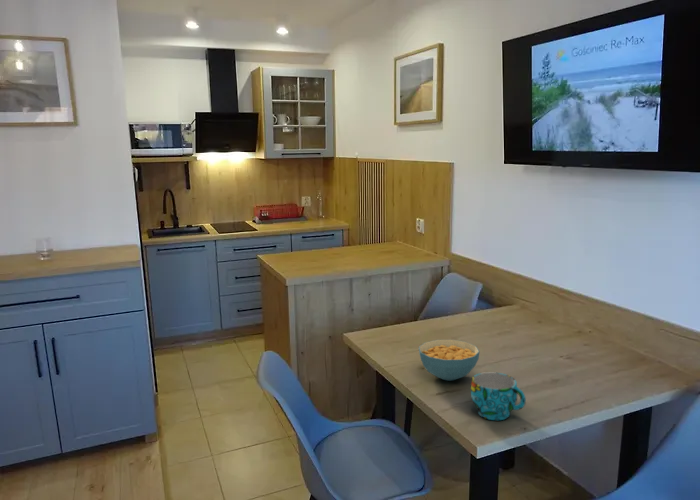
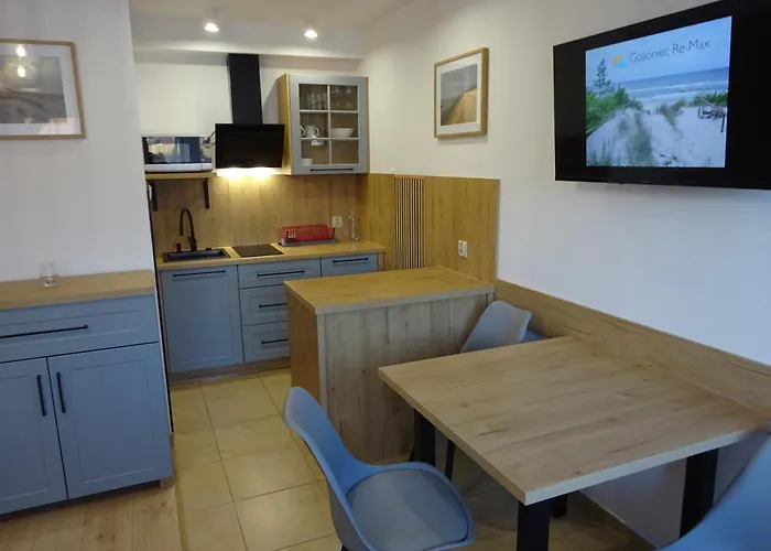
- cereal bowl (448, 363)
- cup (496, 397)
